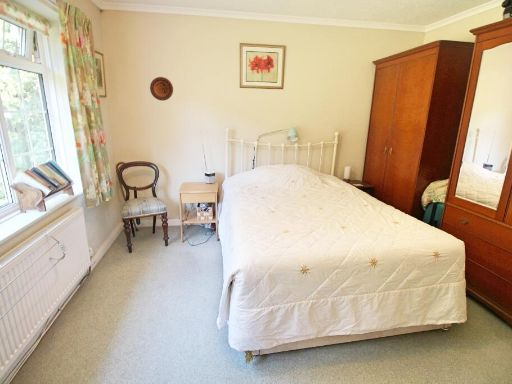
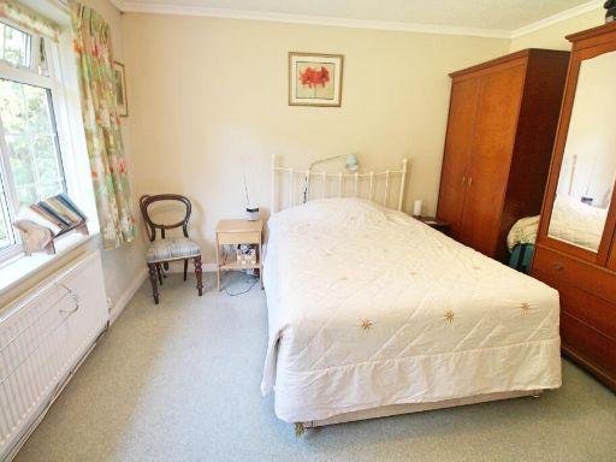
- decorative plate (161, 88)
